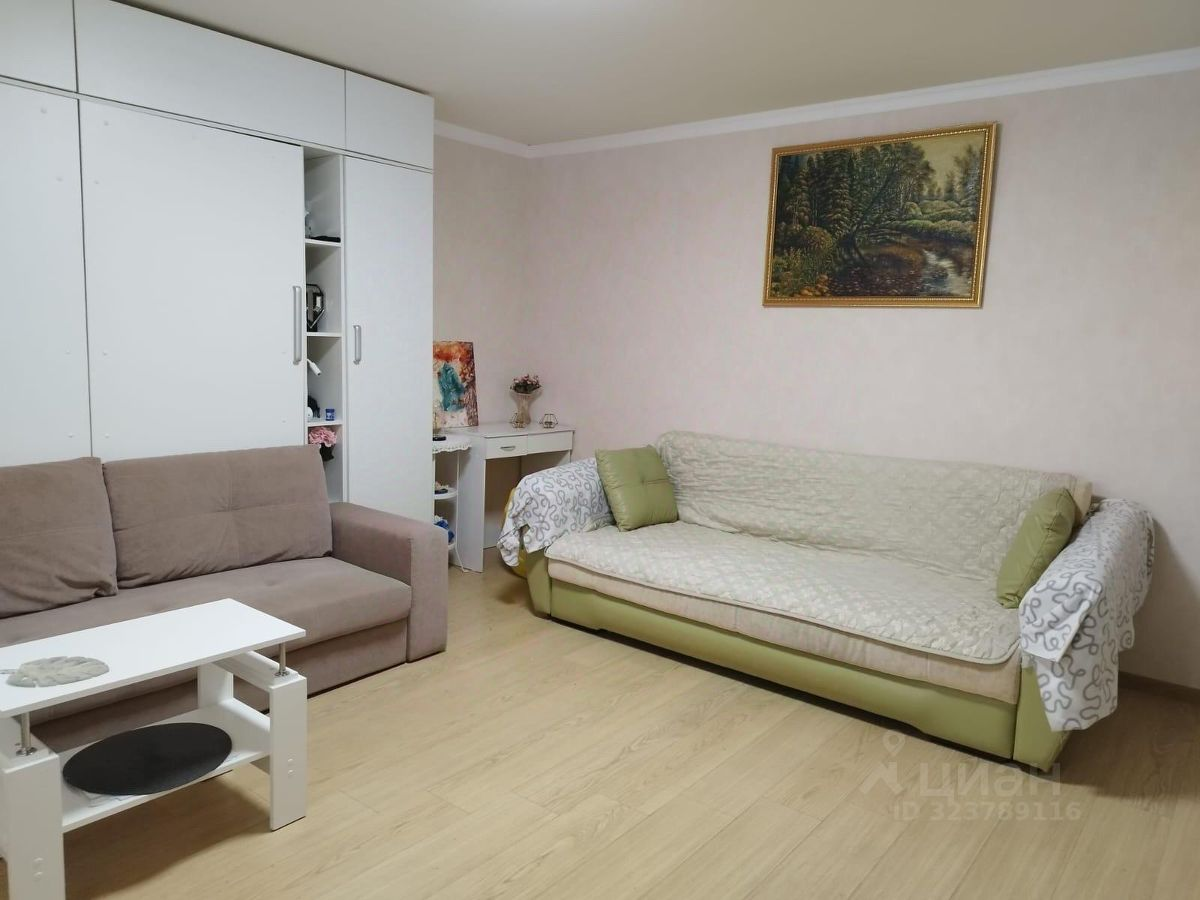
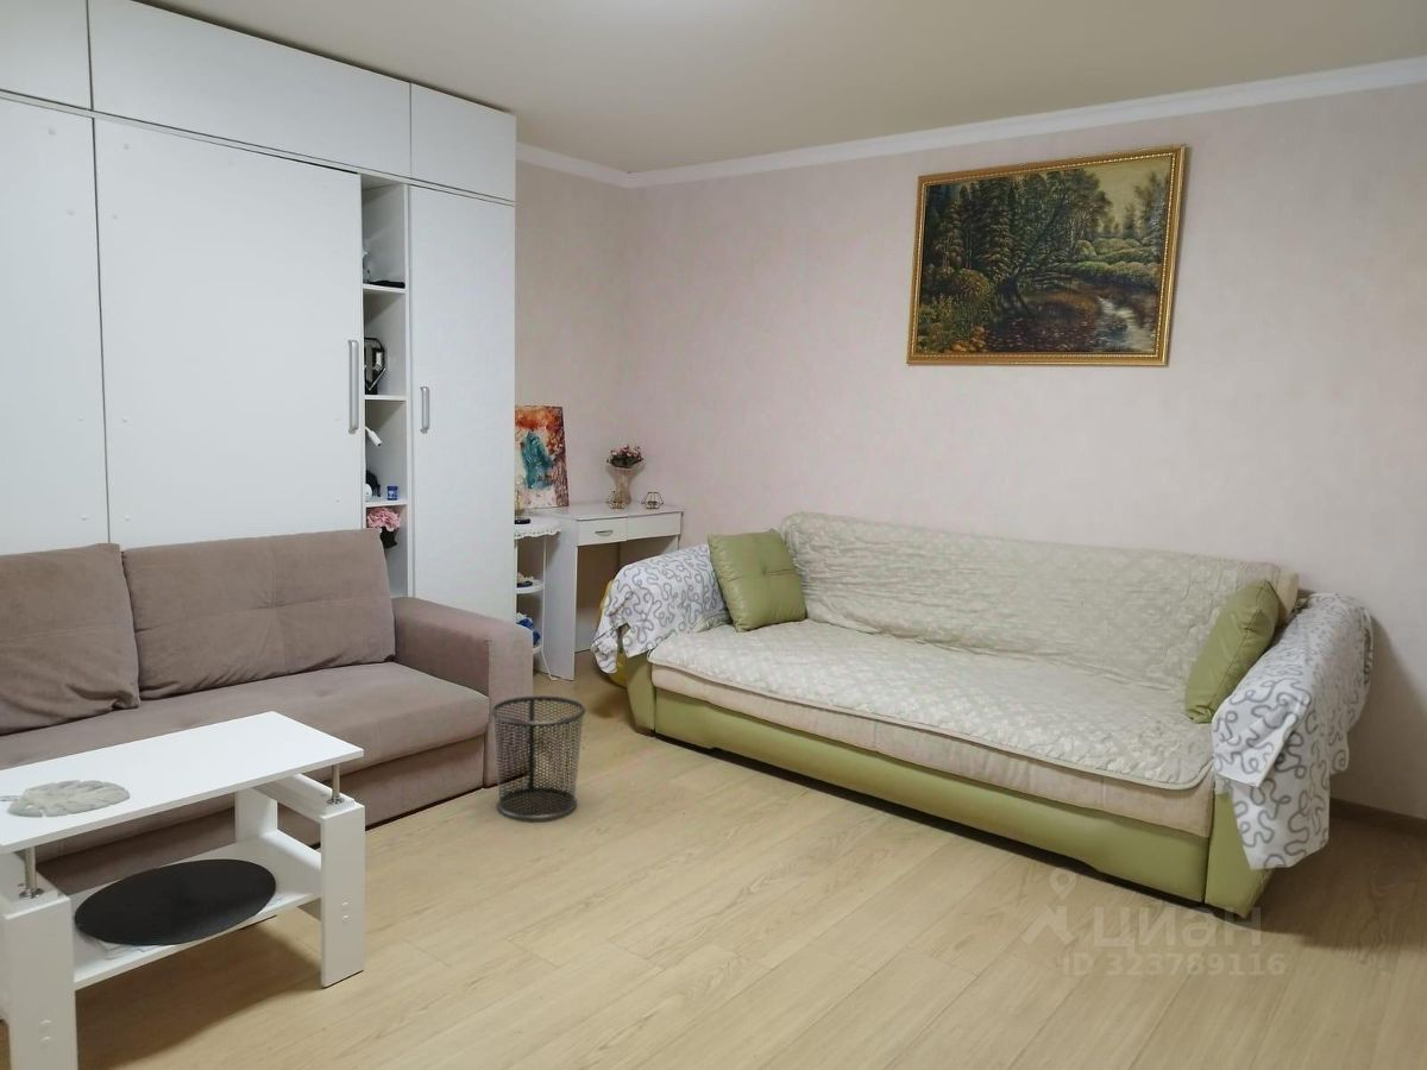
+ waste bin (538, 757)
